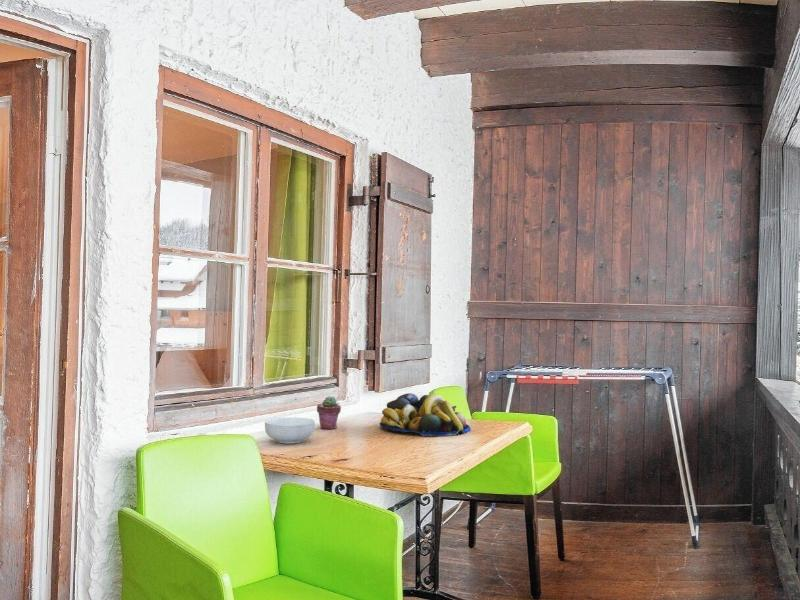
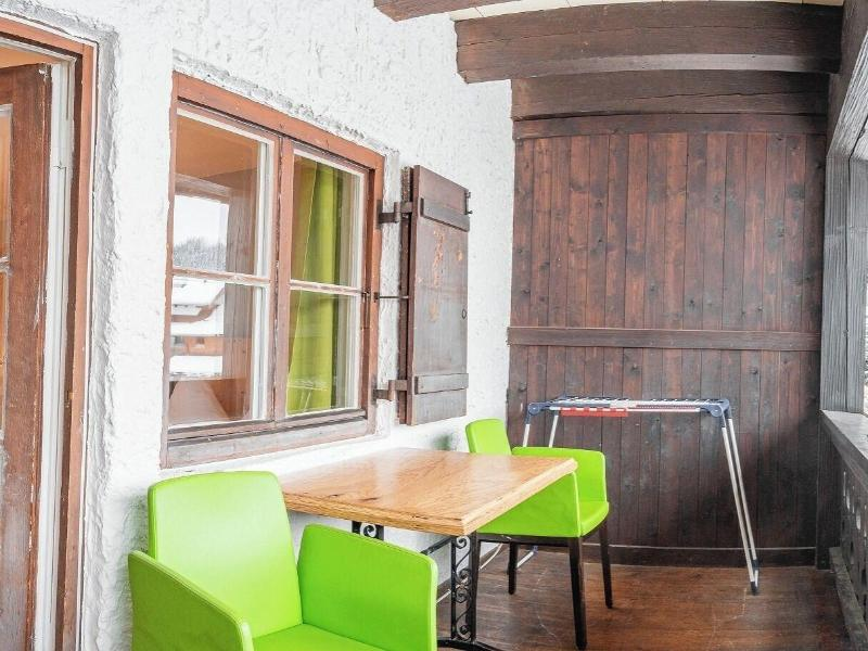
- fruit bowl (425, 411)
- cereal bowl (289, 431)
- potted succulent (328, 412)
